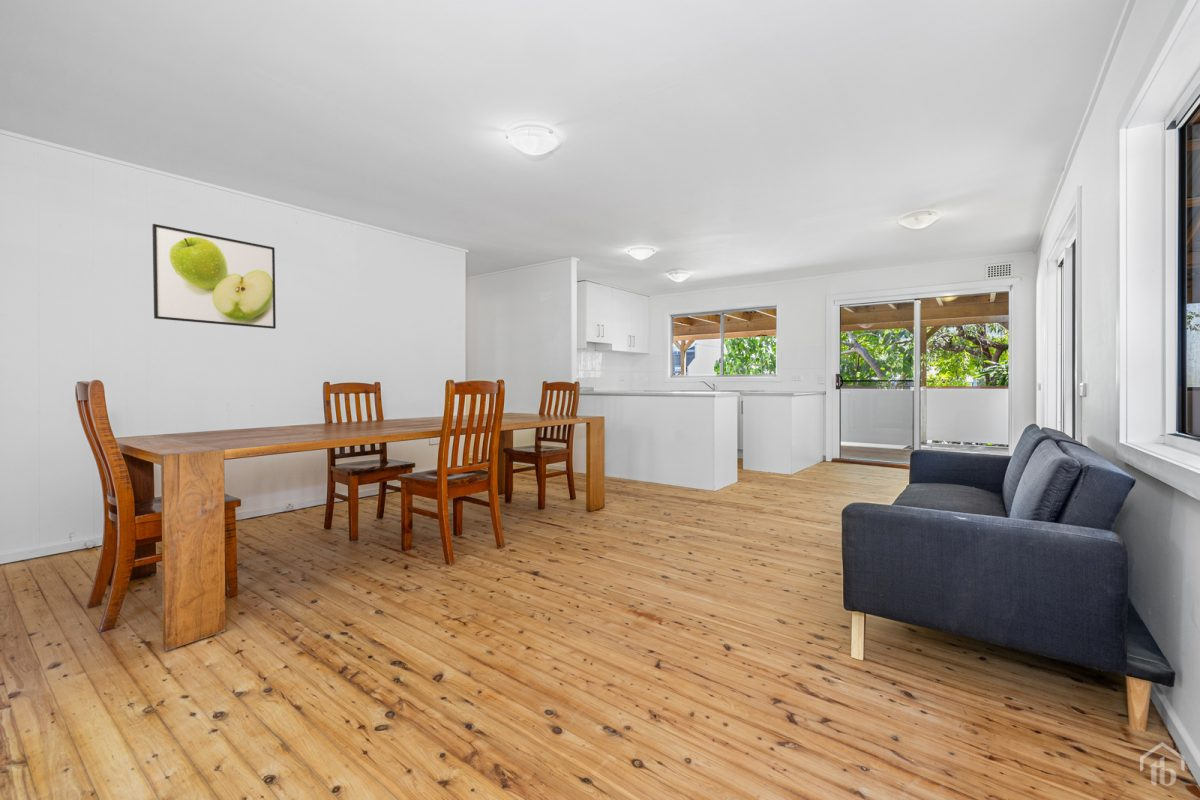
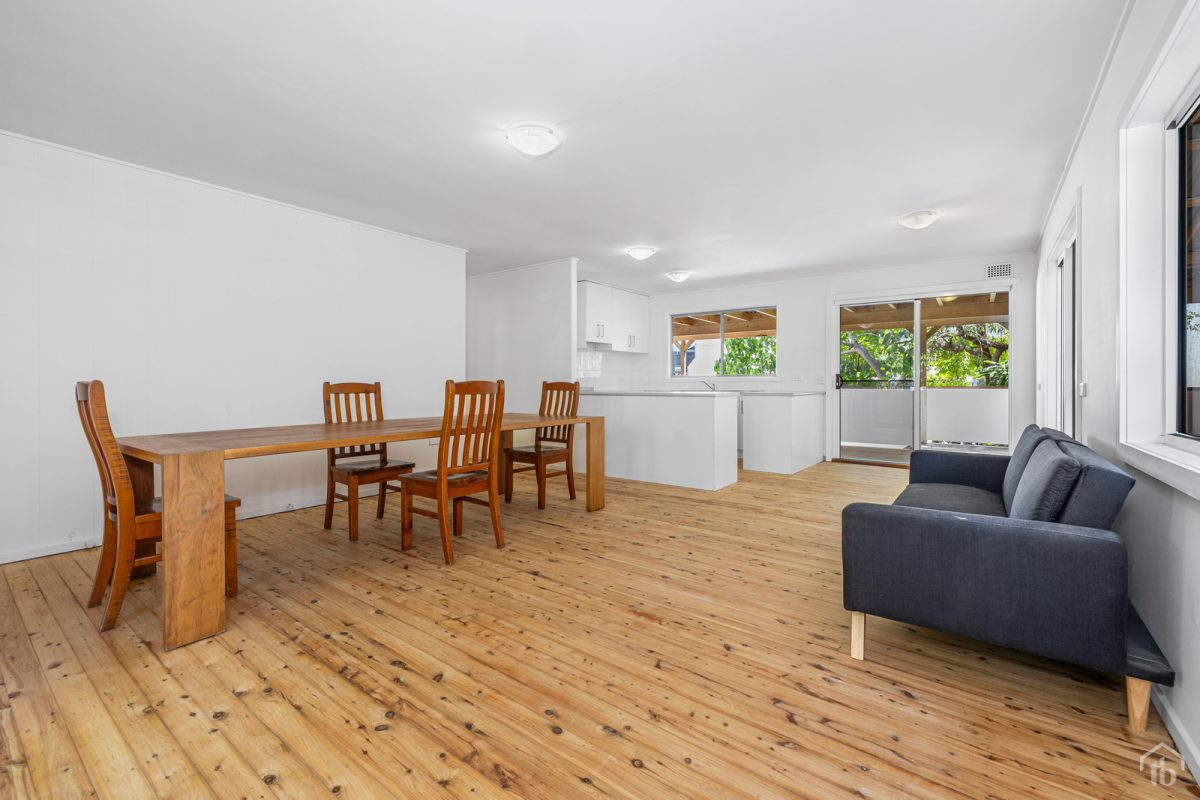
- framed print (218, 280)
